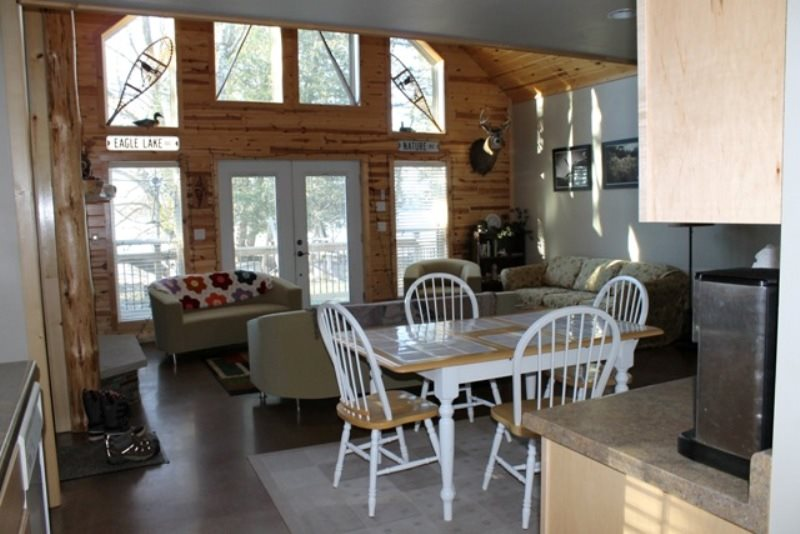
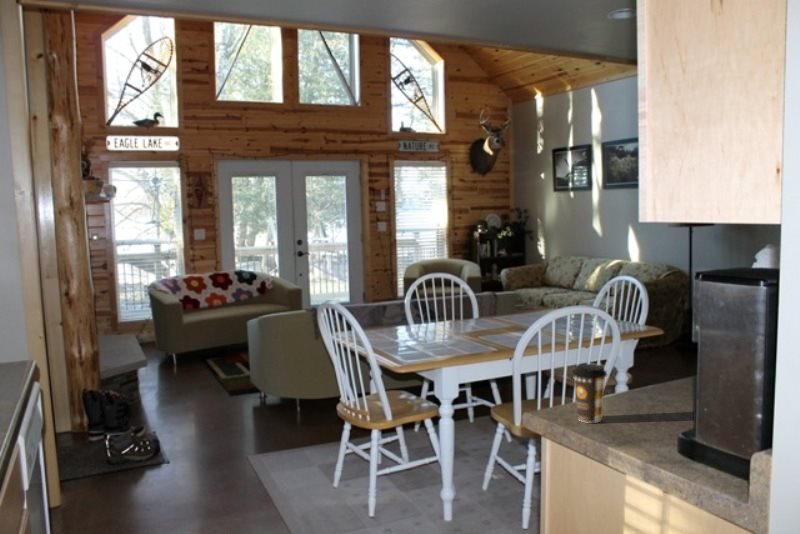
+ coffee cup (589, 393)
